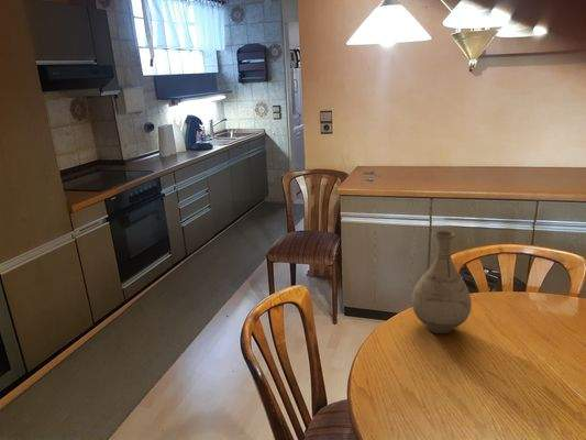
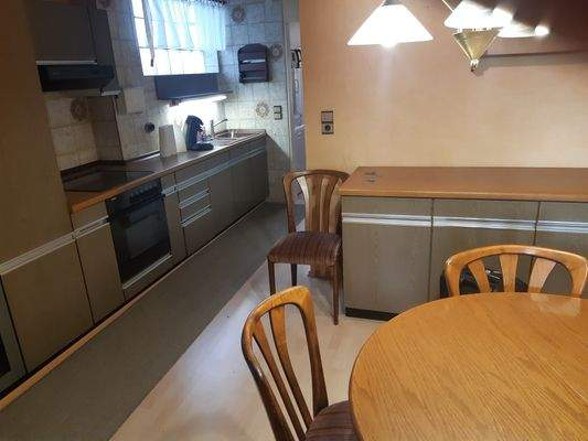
- vase (441, 282)
